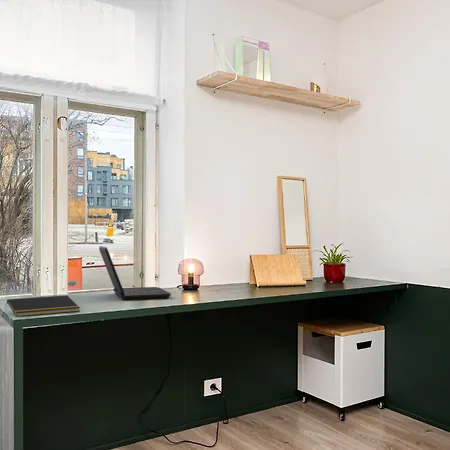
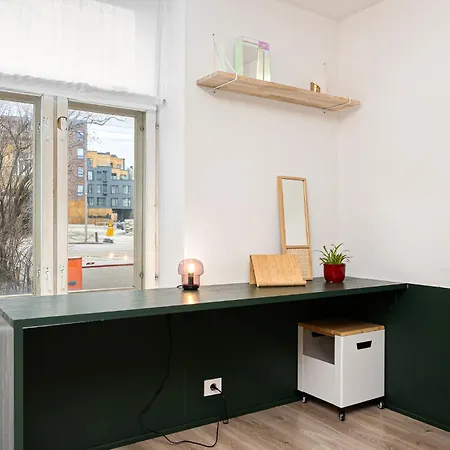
- laptop (117, 275)
- notepad (43, 305)
